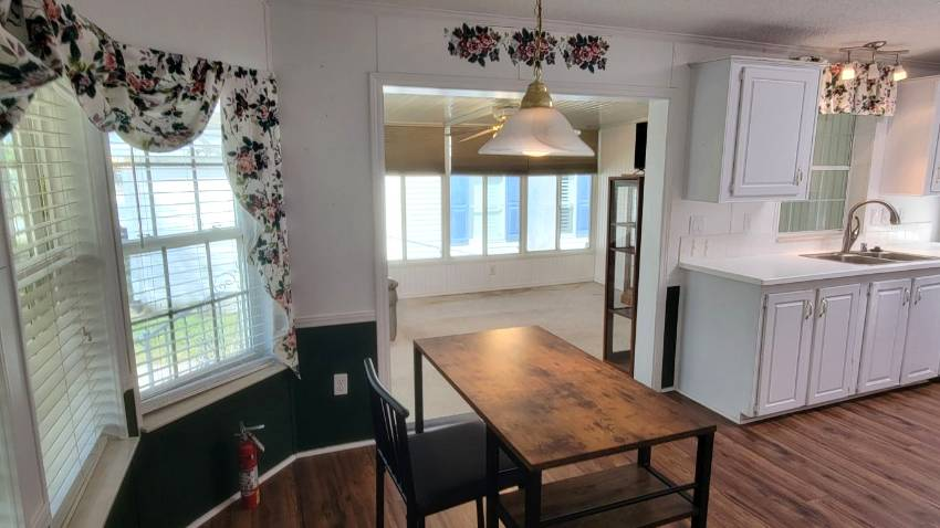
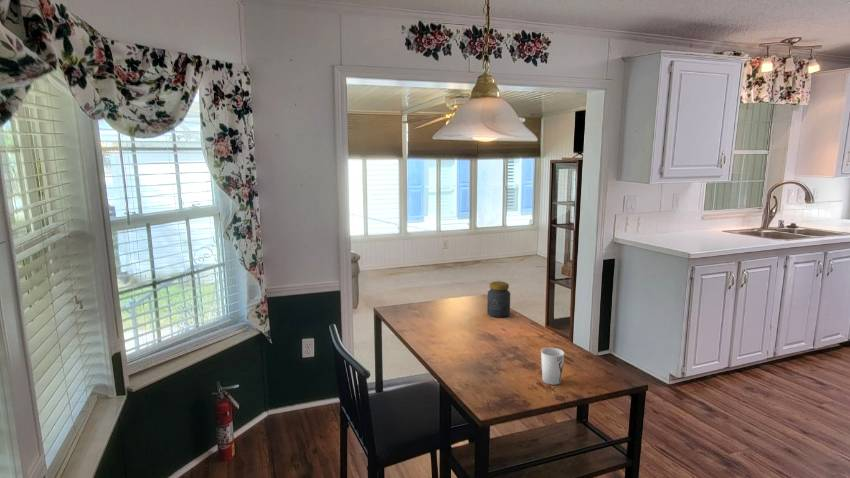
+ cup (552, 366)
+ jar (498, 298)
